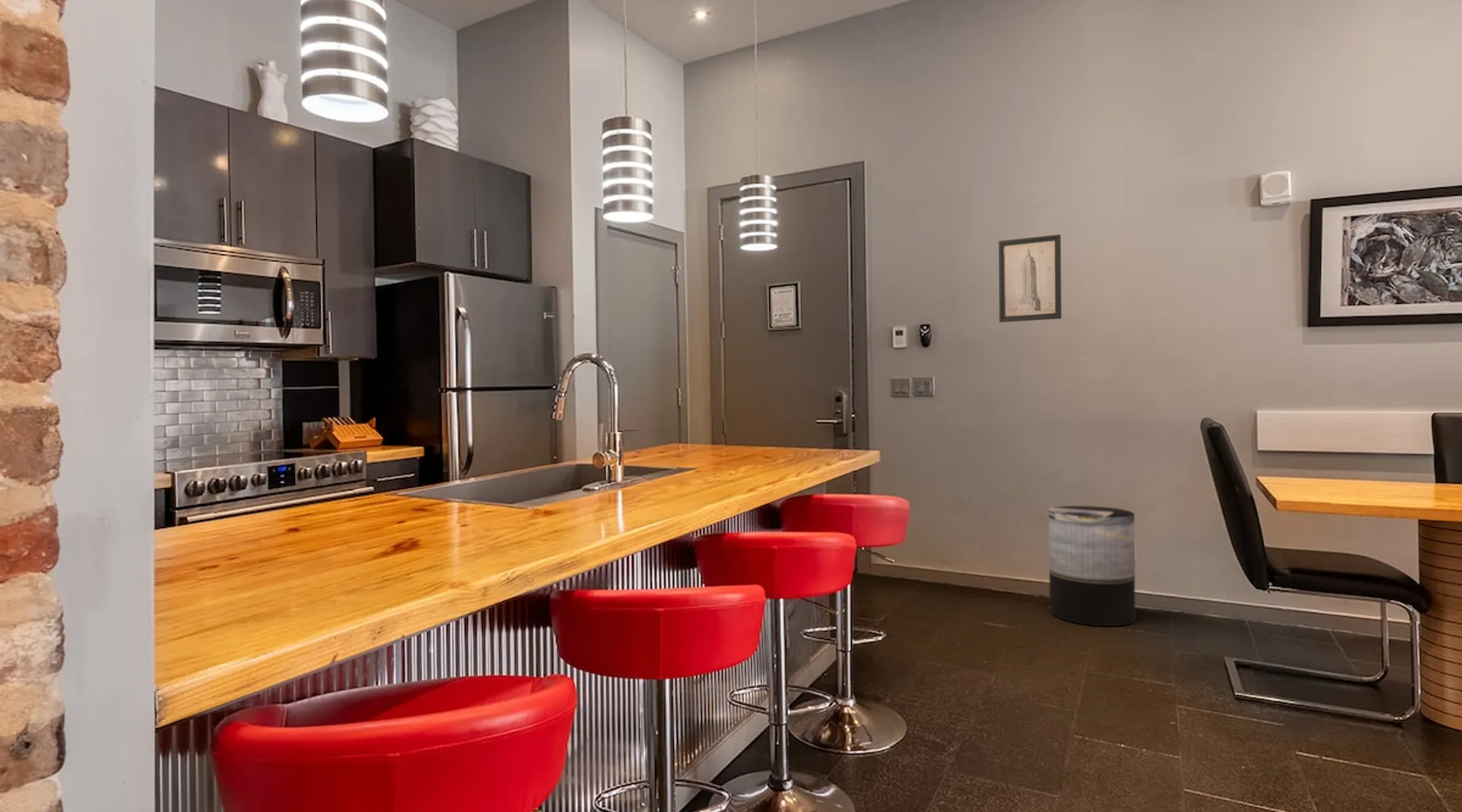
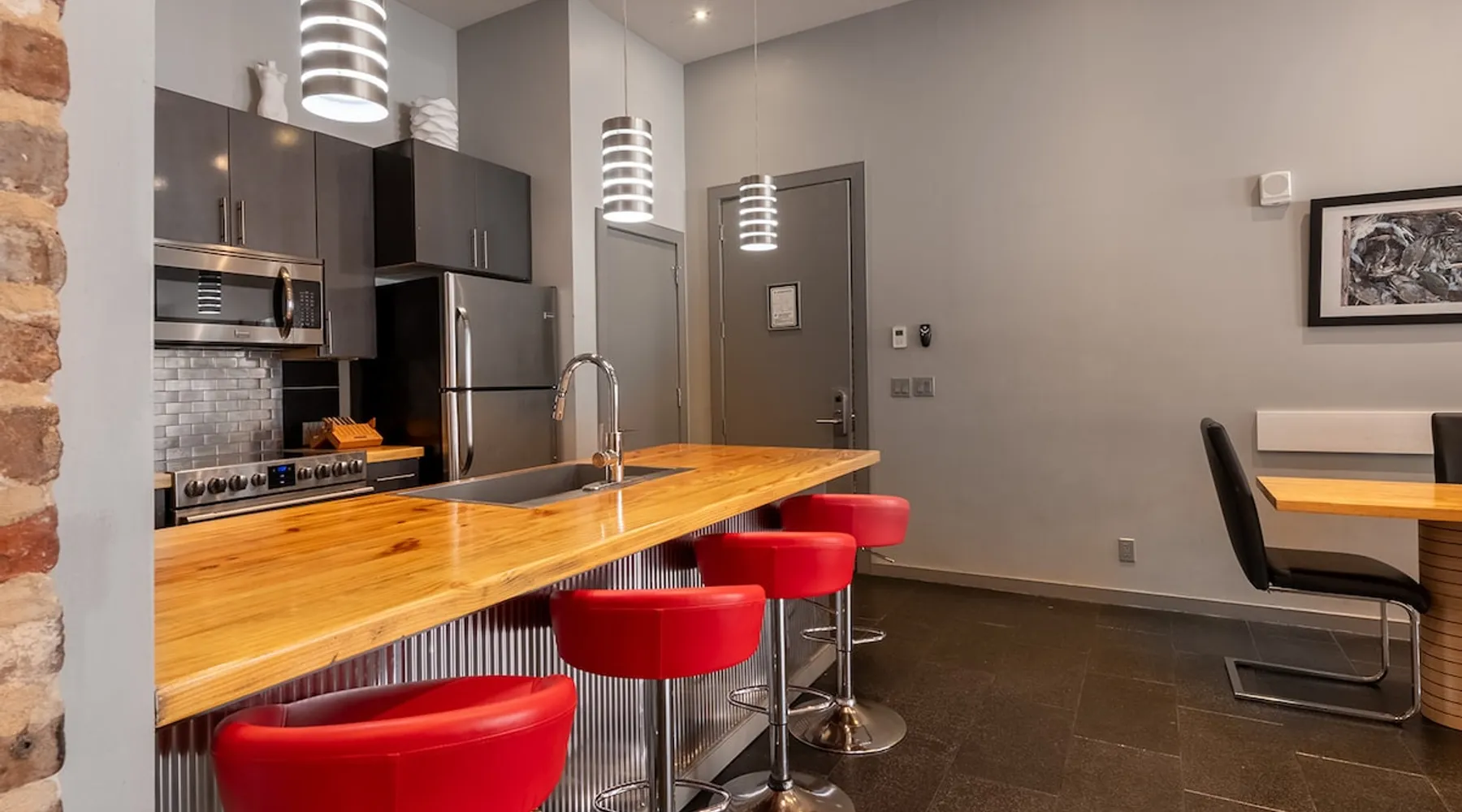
- trash can (1091, 563)
- wall art (1029, 279)
